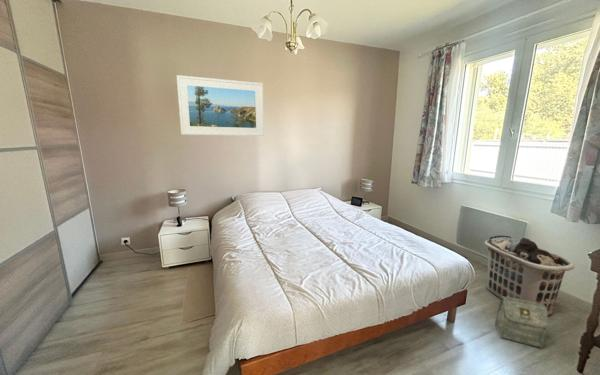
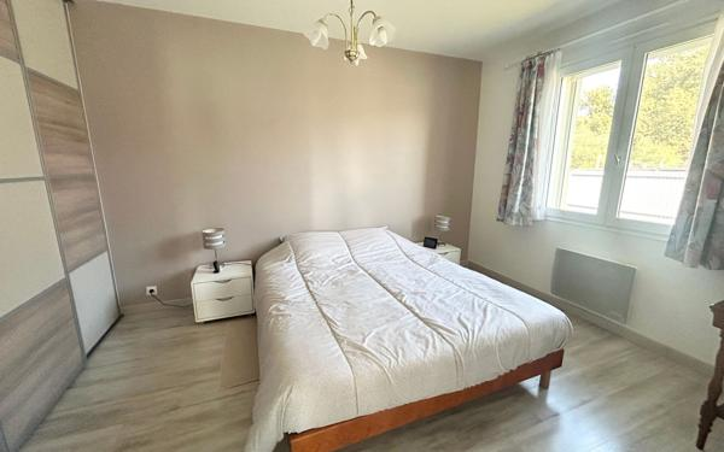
- bag (520, 319)
- clothes hamper (521, 270)
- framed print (223, 108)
